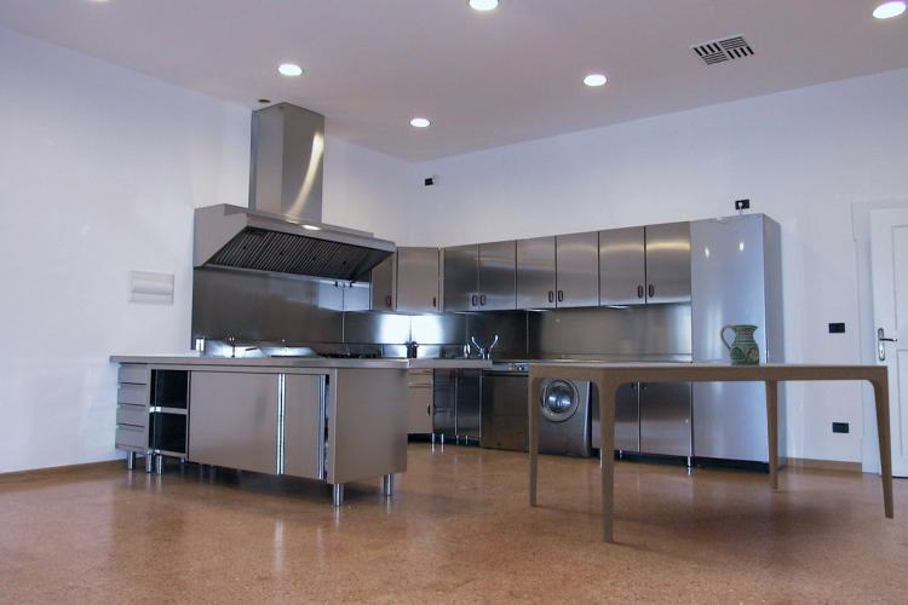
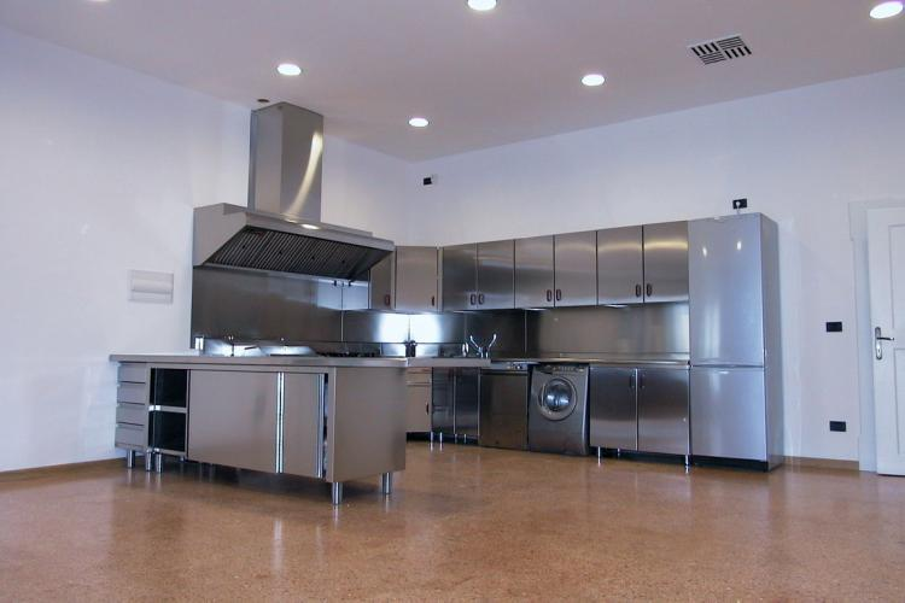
- ceramic pitcher (741, 342)
- dining table (703, 381)
